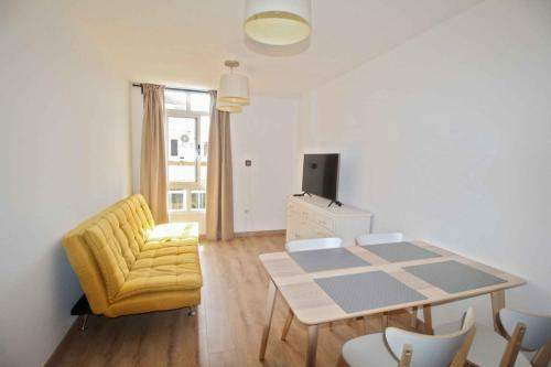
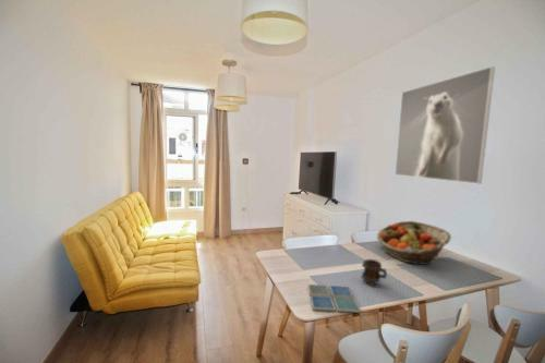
+ mug (374, 273)
+ fruit basket (410, 240)
+ drink coaster (332, 297)
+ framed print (435, 131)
